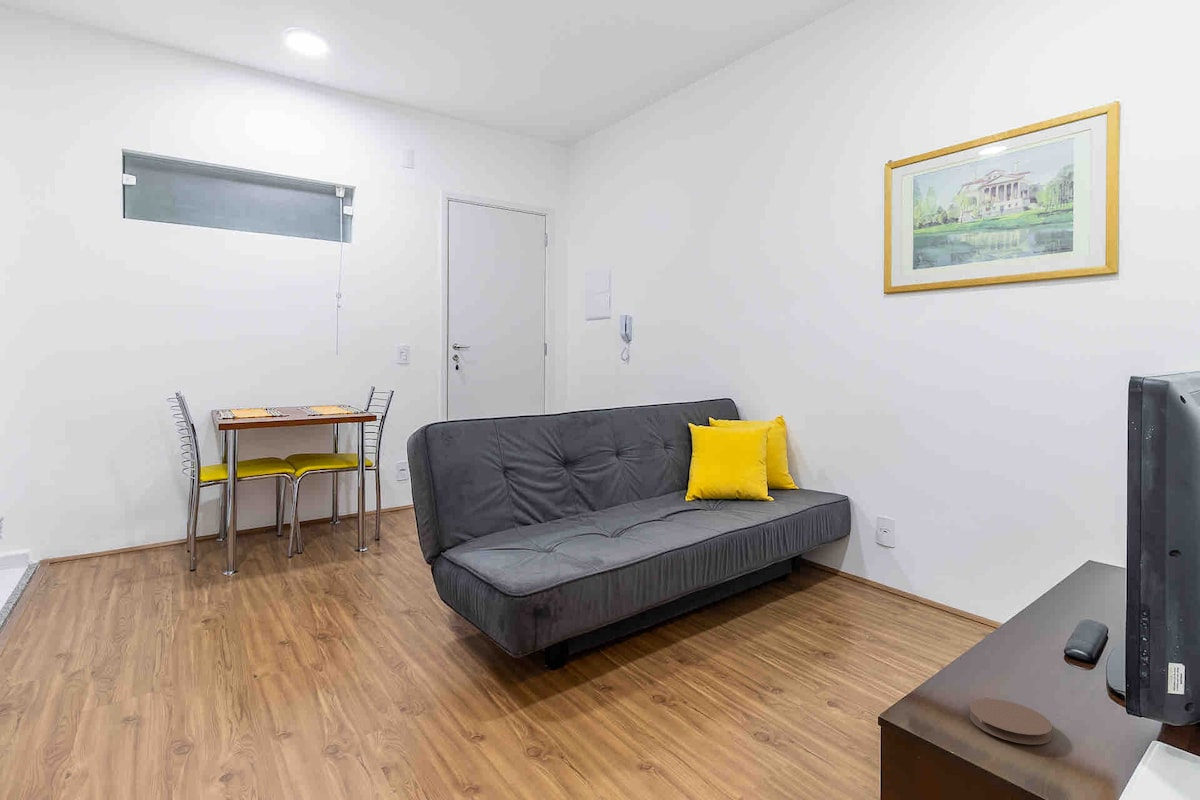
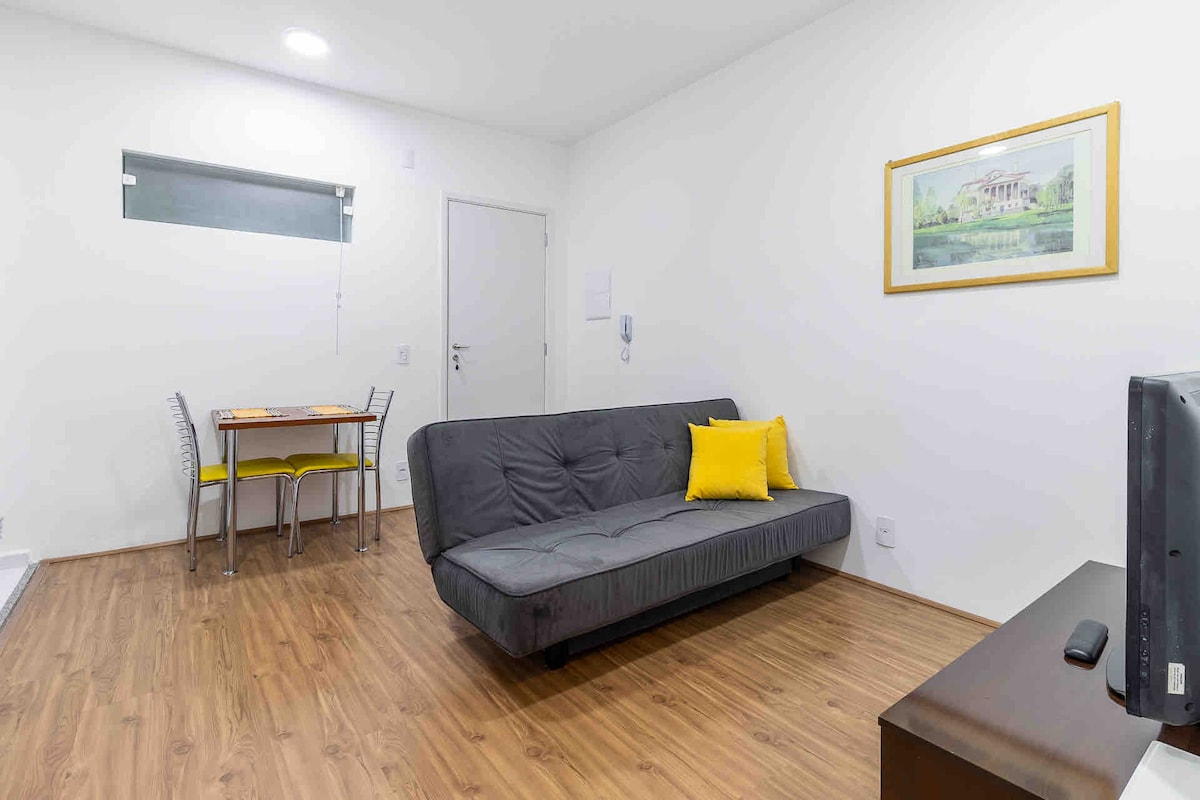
- coaster (1009, 720)
